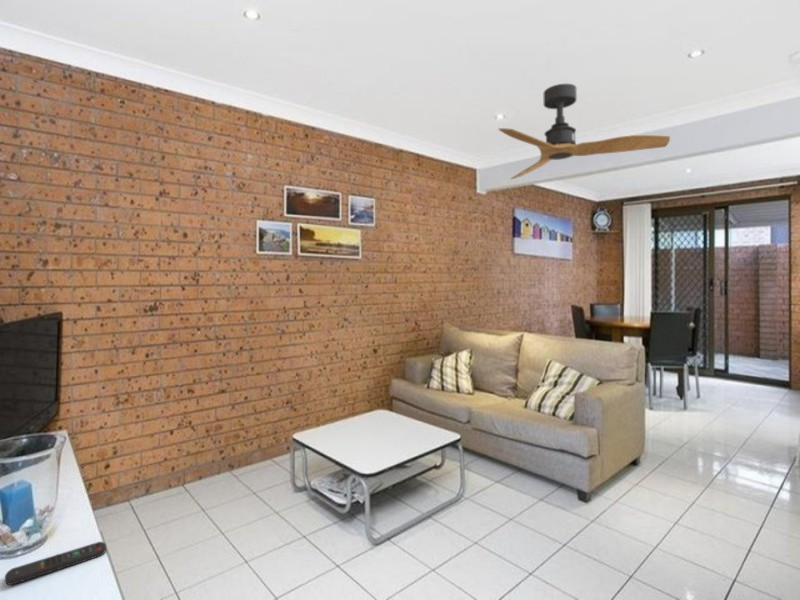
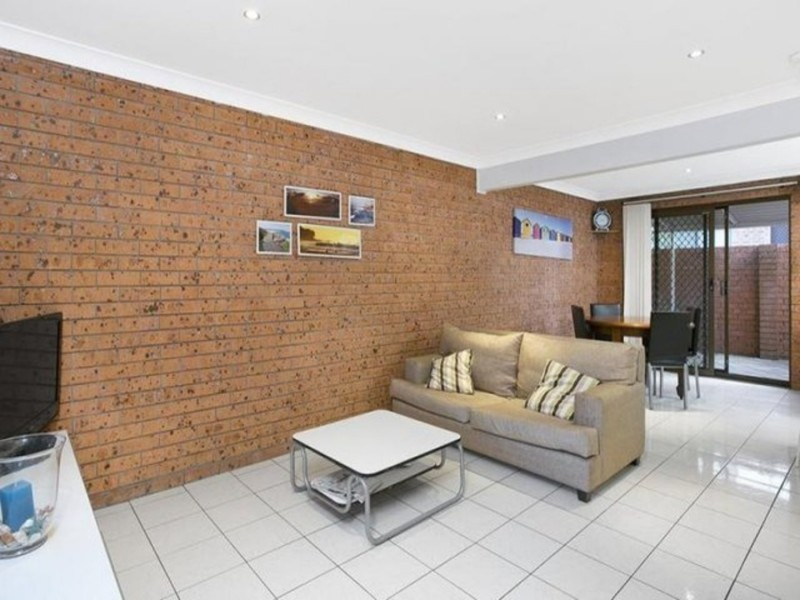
- ceiling fan (574, 128)
- remote control (58, 561)
